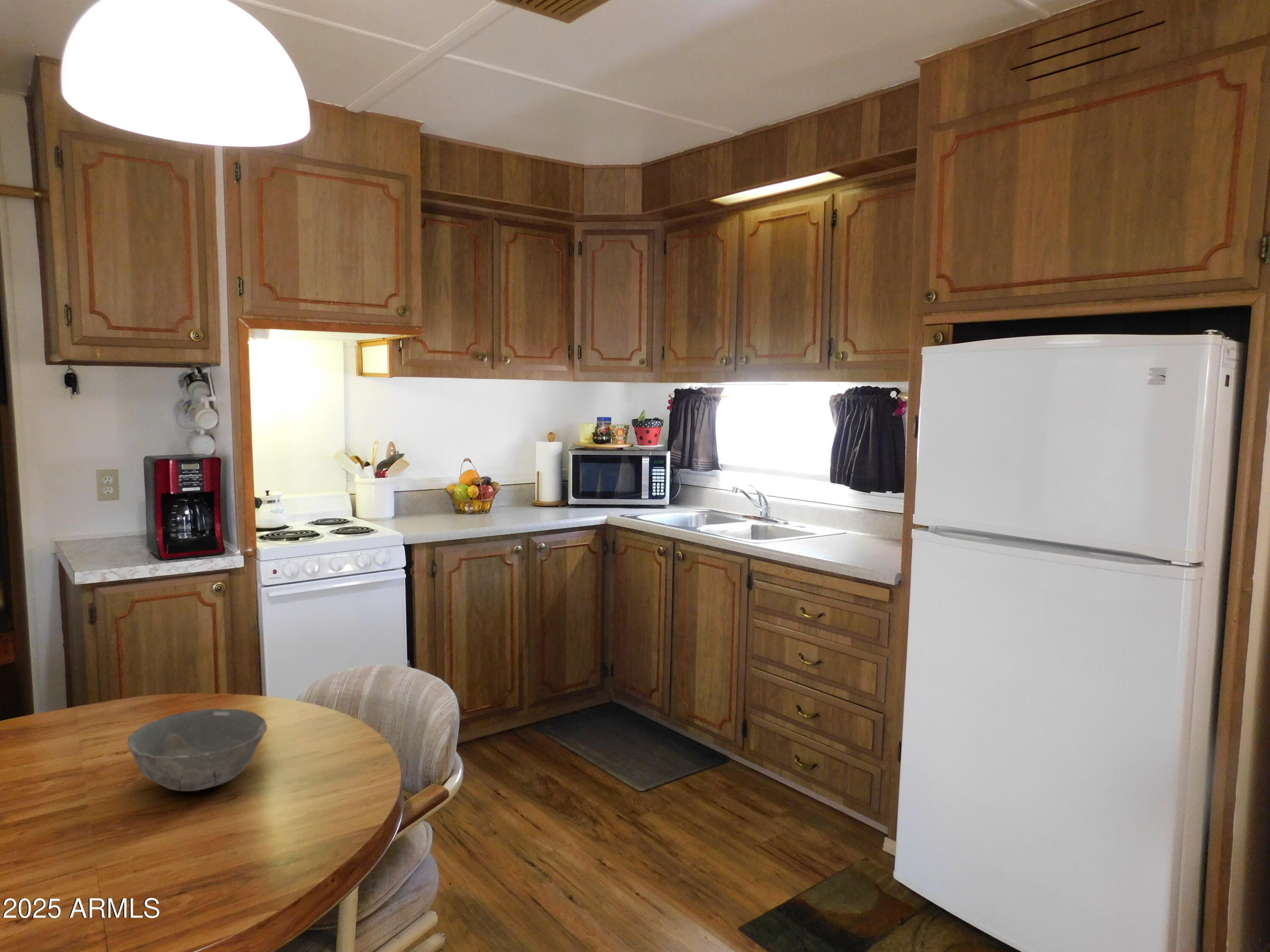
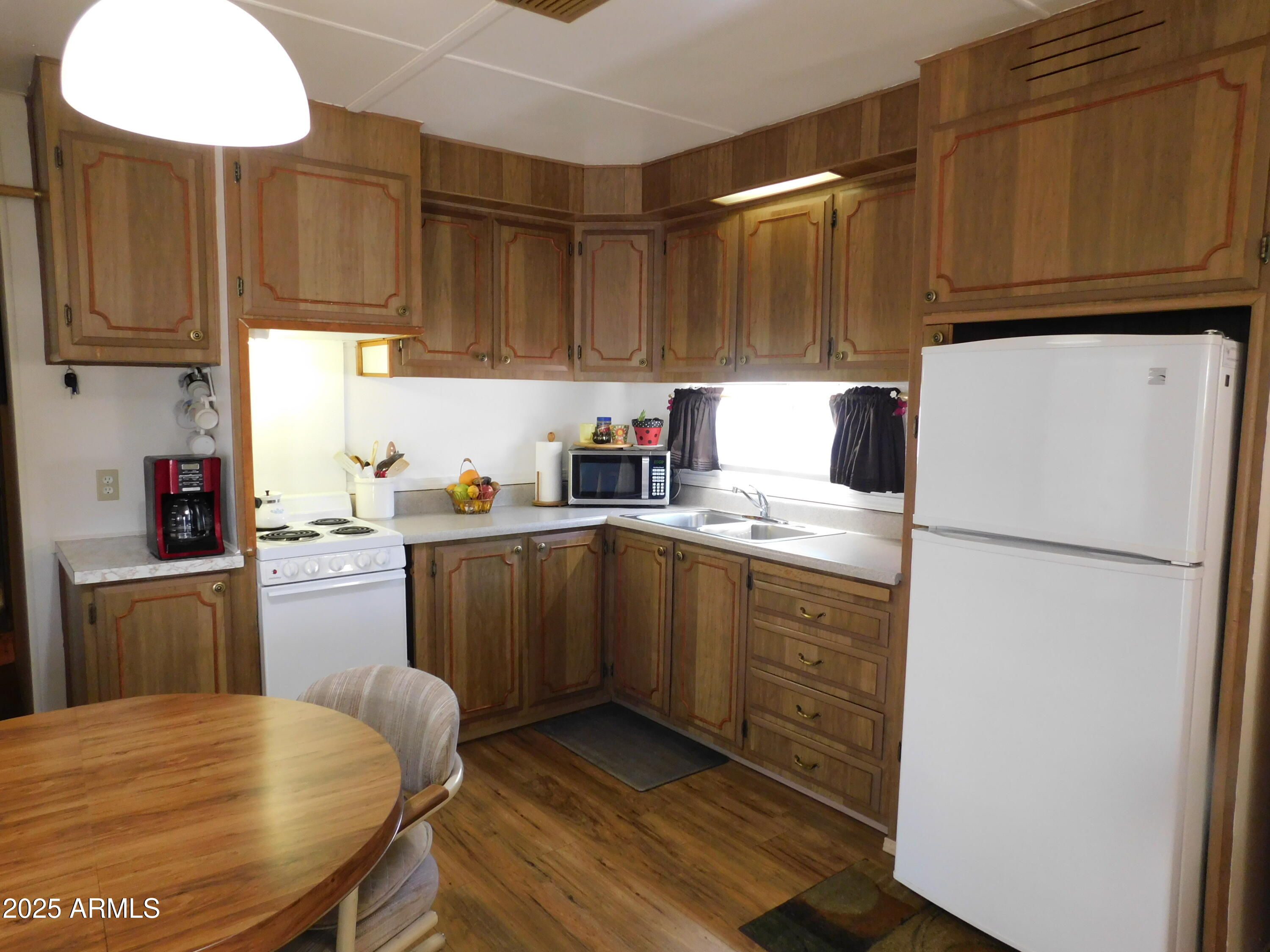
- bowl (200, 756)
